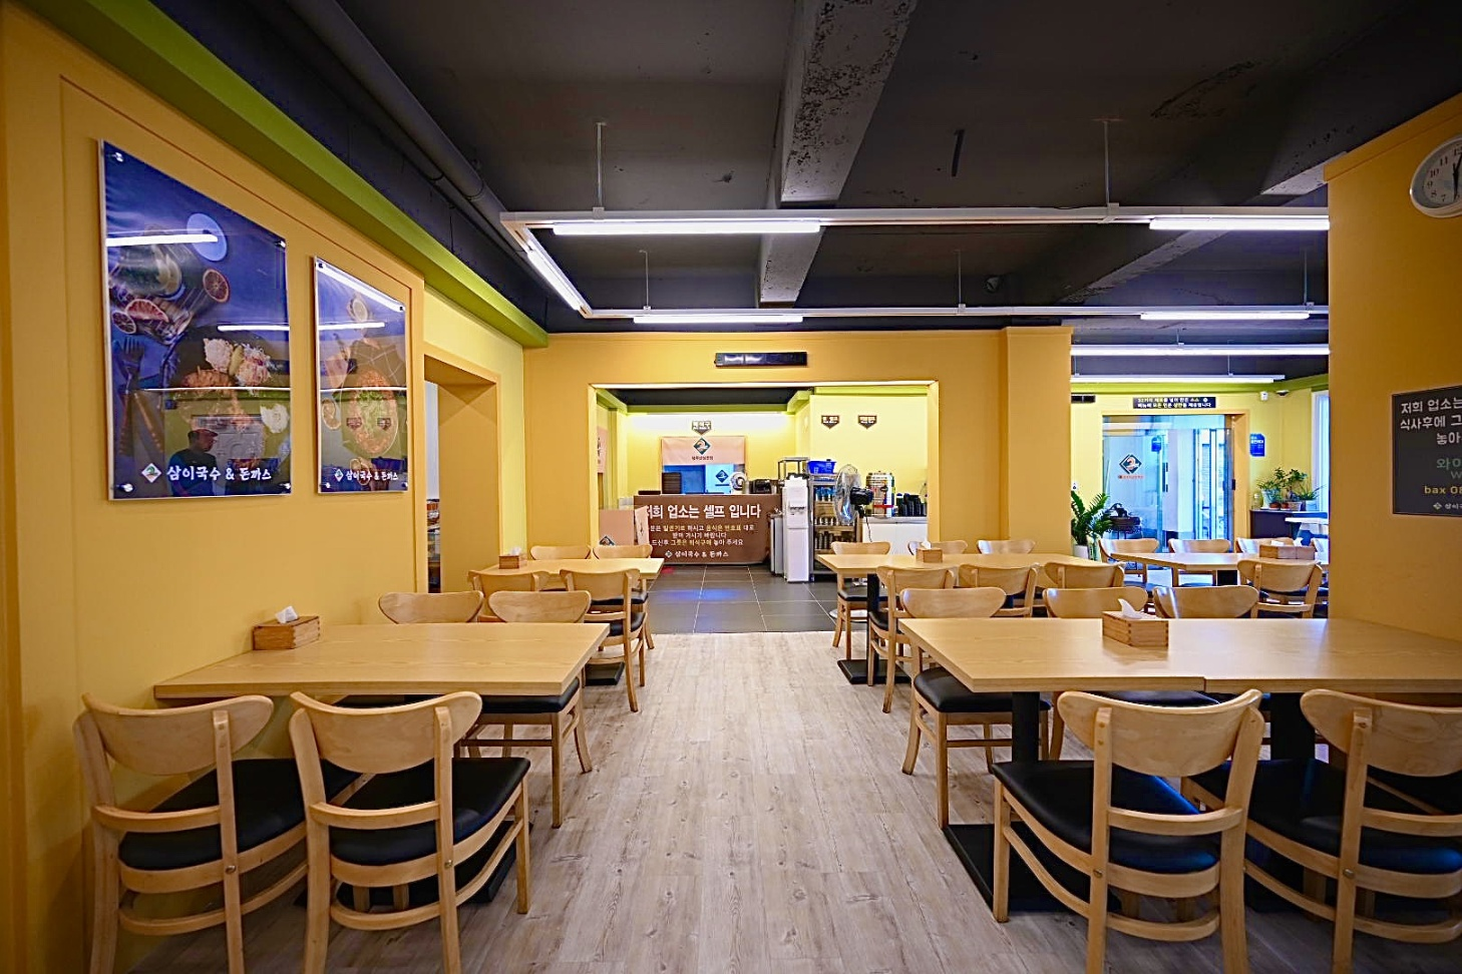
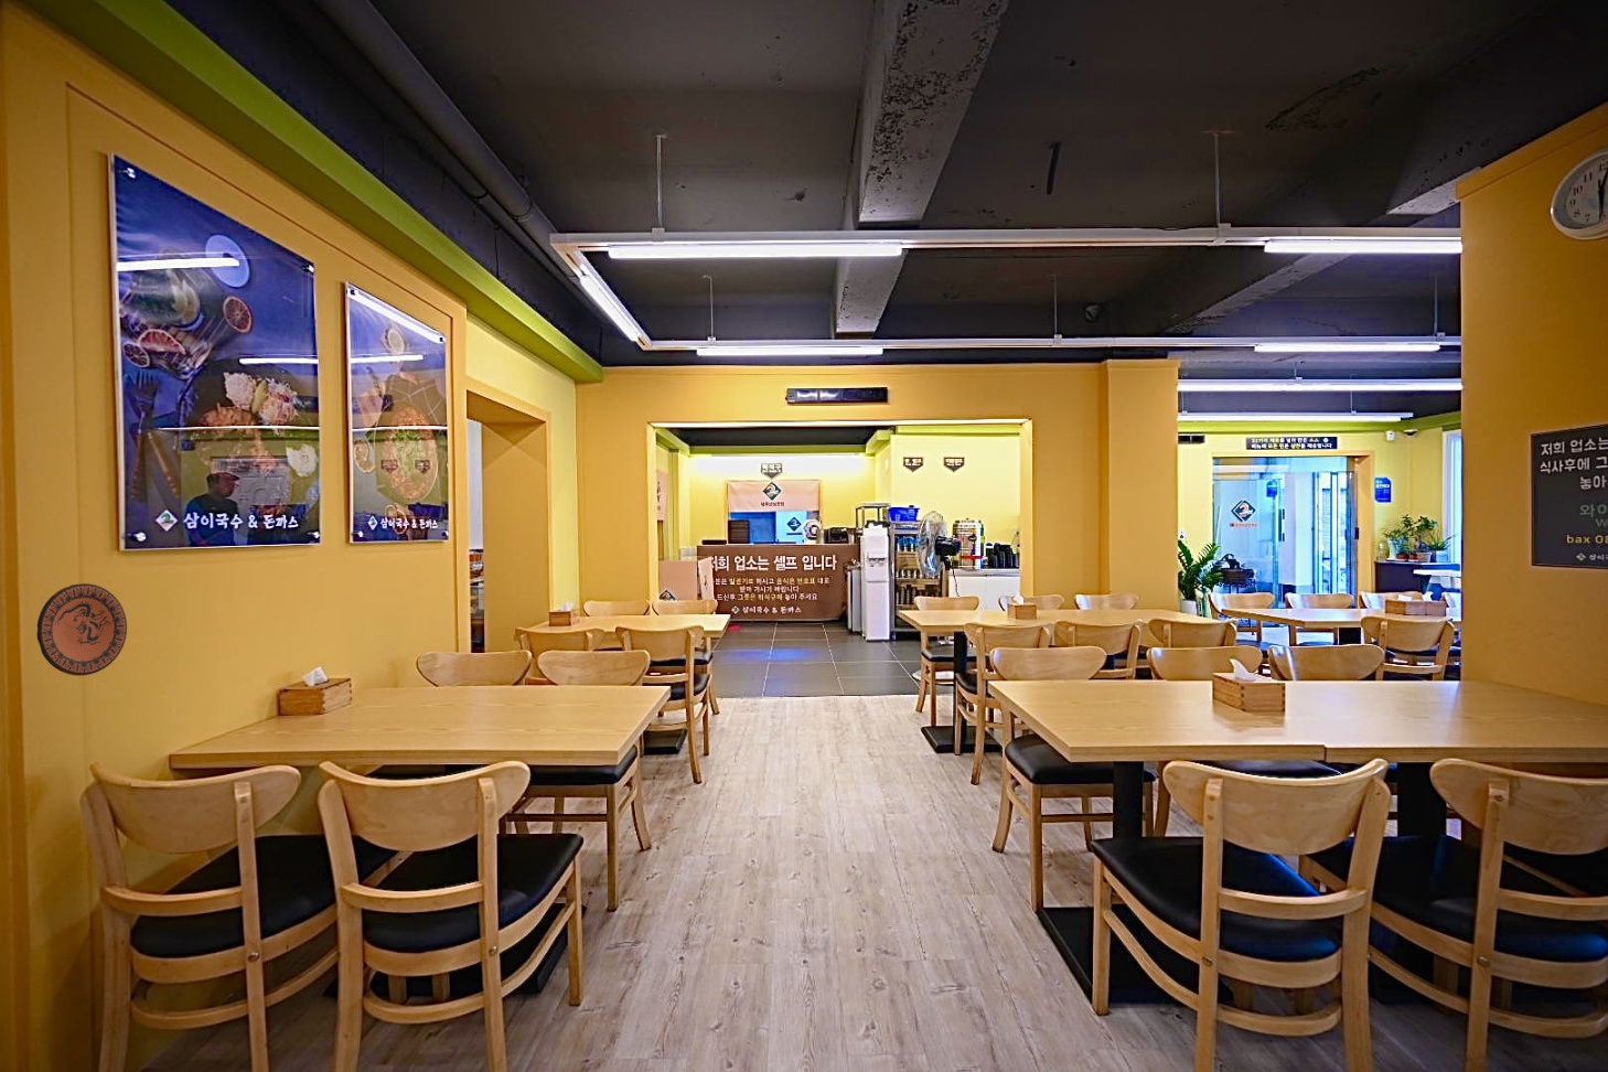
+ decorative plate (83, 628)
